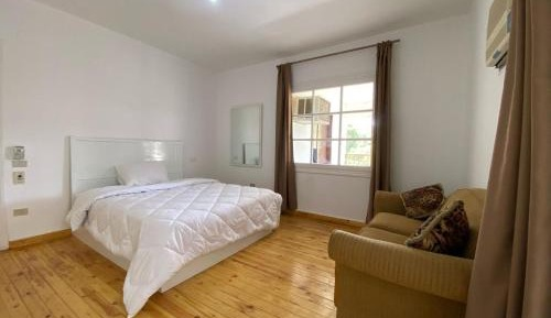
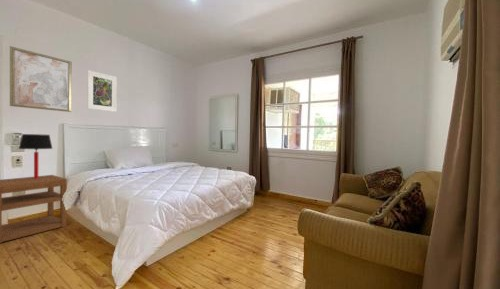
+ wall art (43, 82)
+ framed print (102, 92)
+ table lamp (36, 156)
+ nightstand (27, 204)
